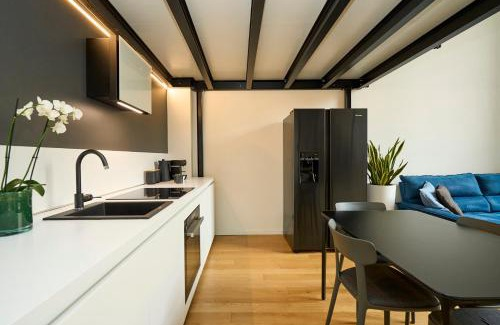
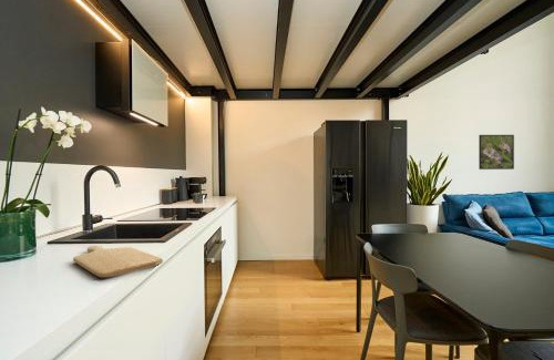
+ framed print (496, 152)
+ chopping board (111, 257)
